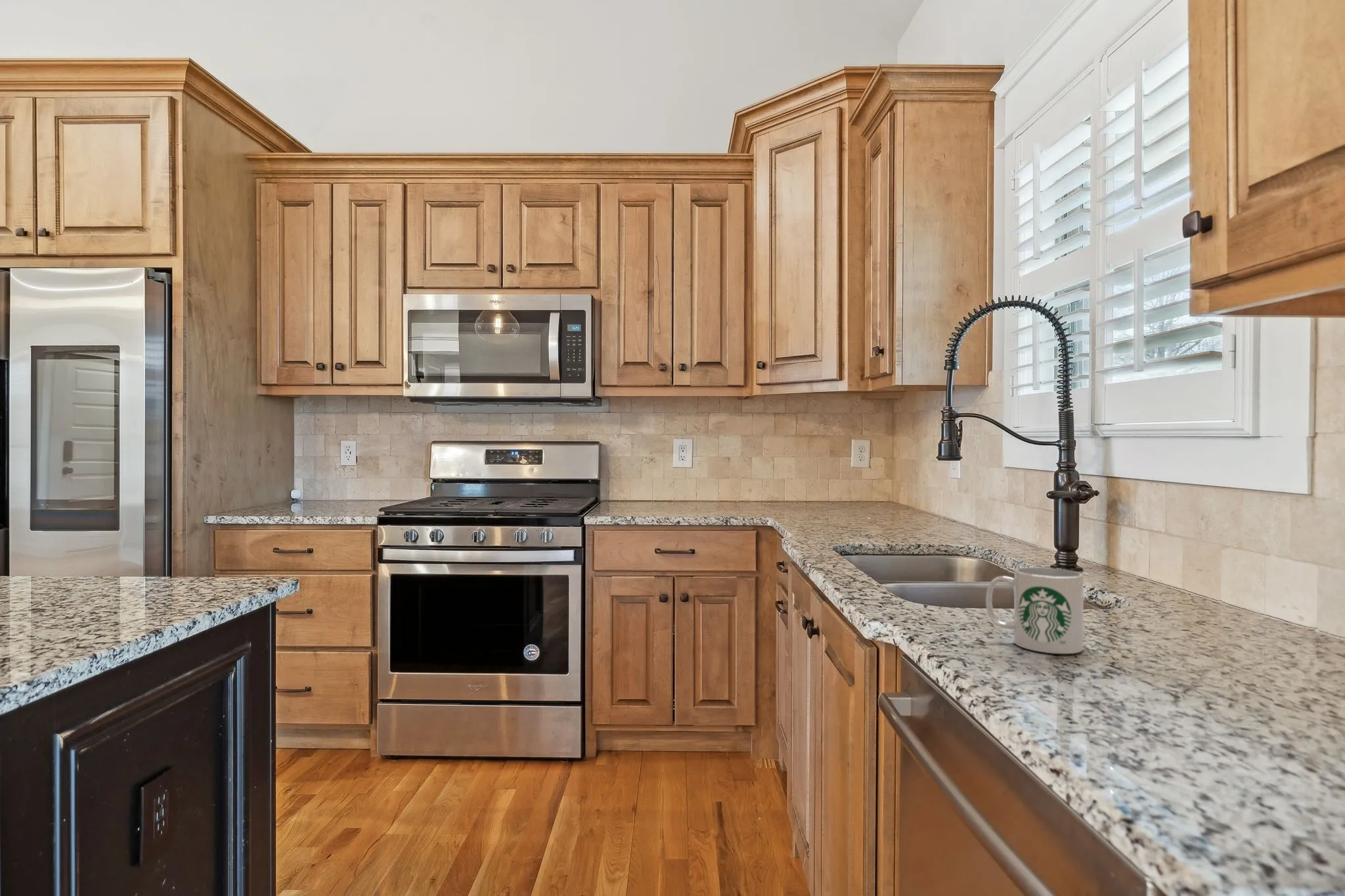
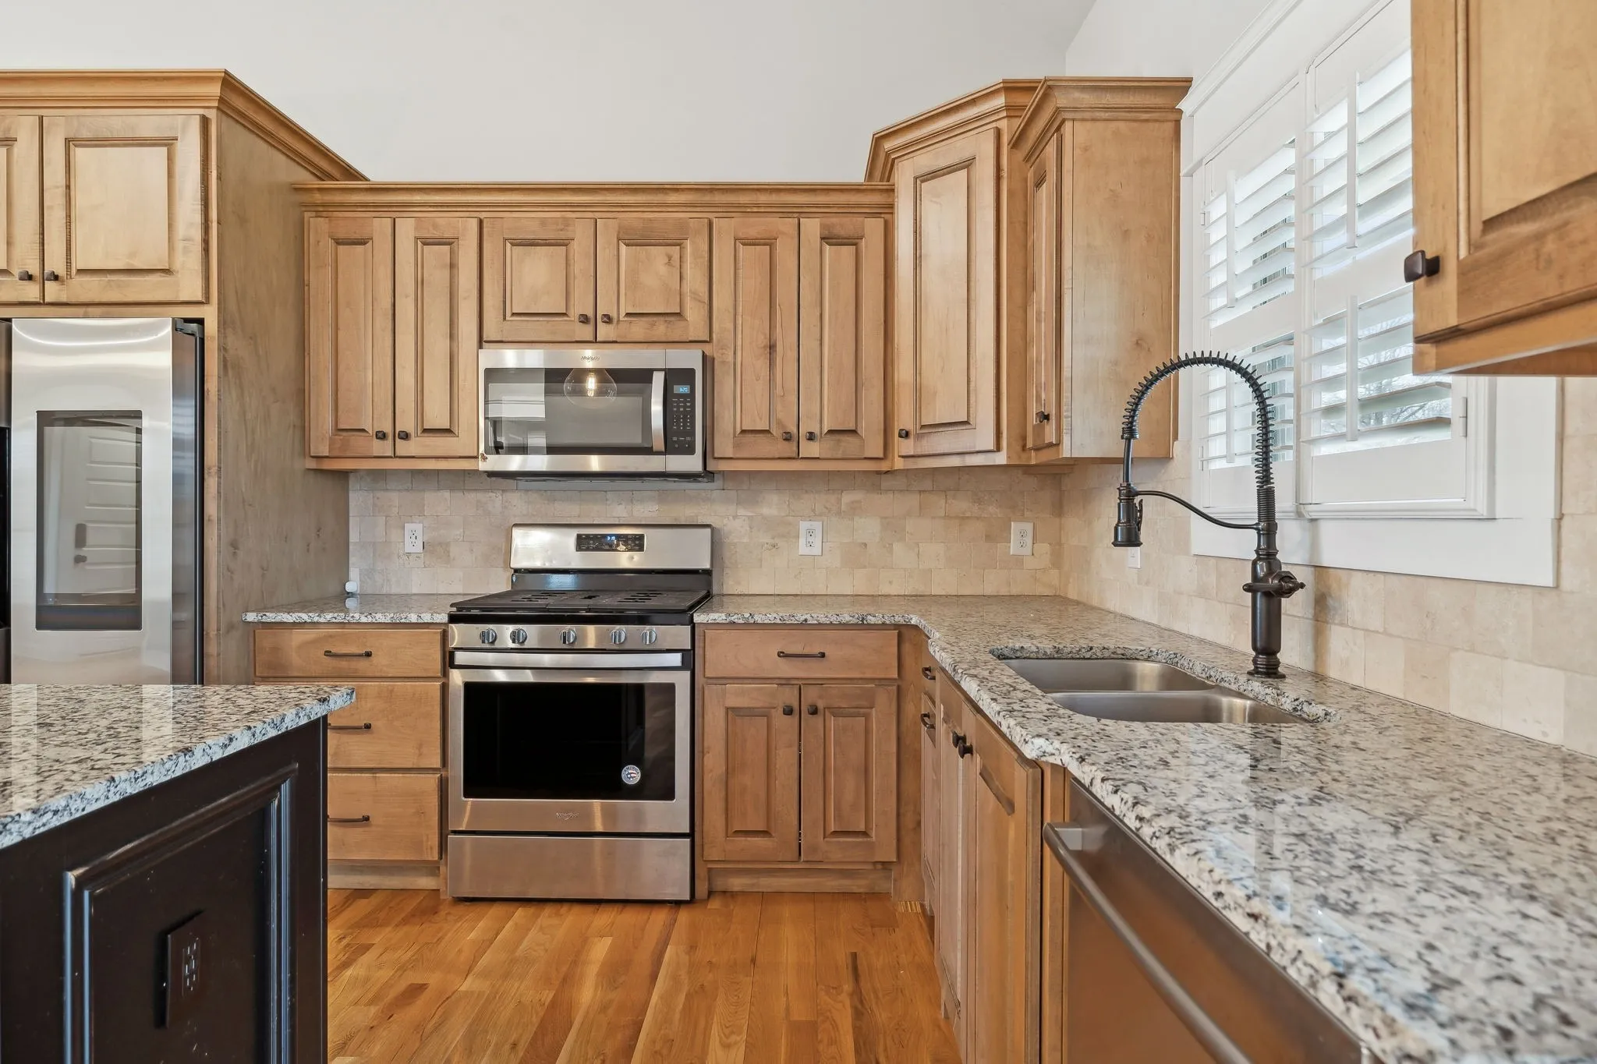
- mug (1032, 607)
